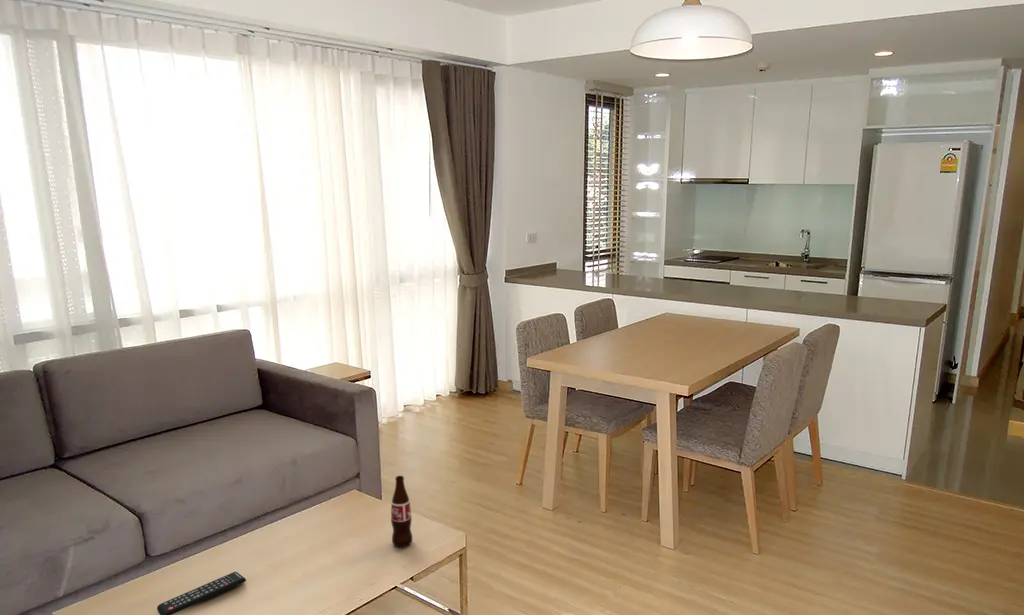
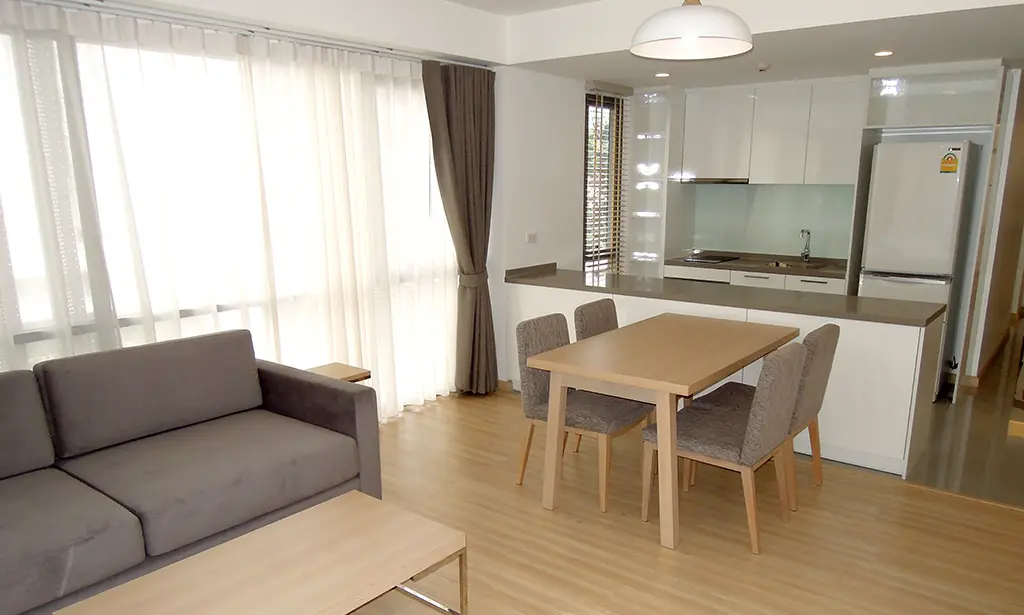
- bottle (401, 510)
- remote control (203, 593)
